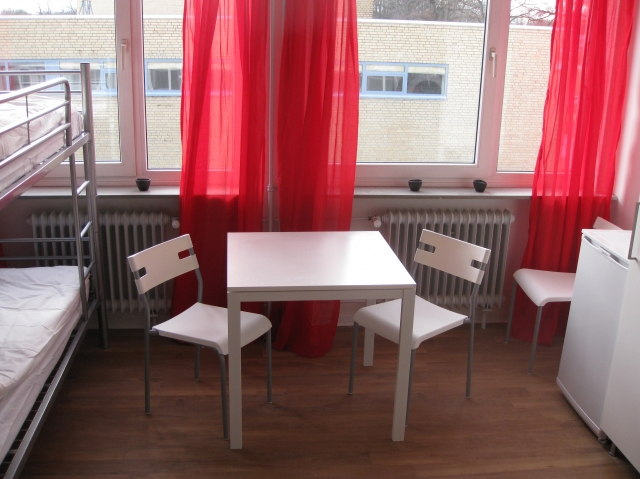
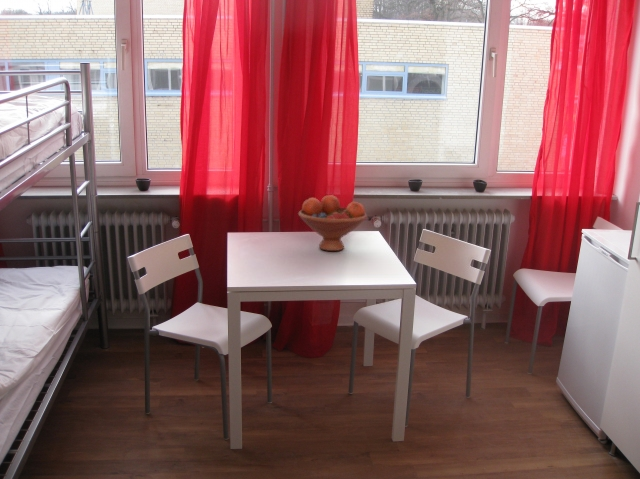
+ fruit bowl (332, 224)
